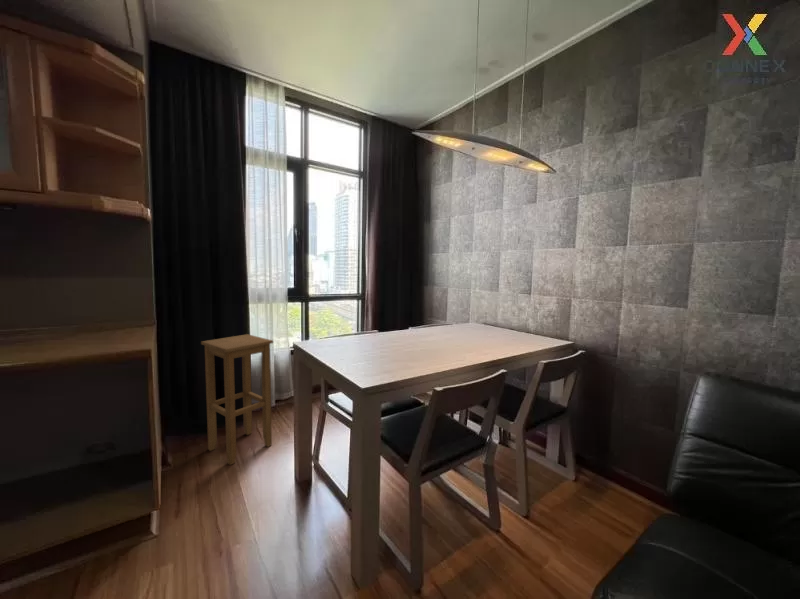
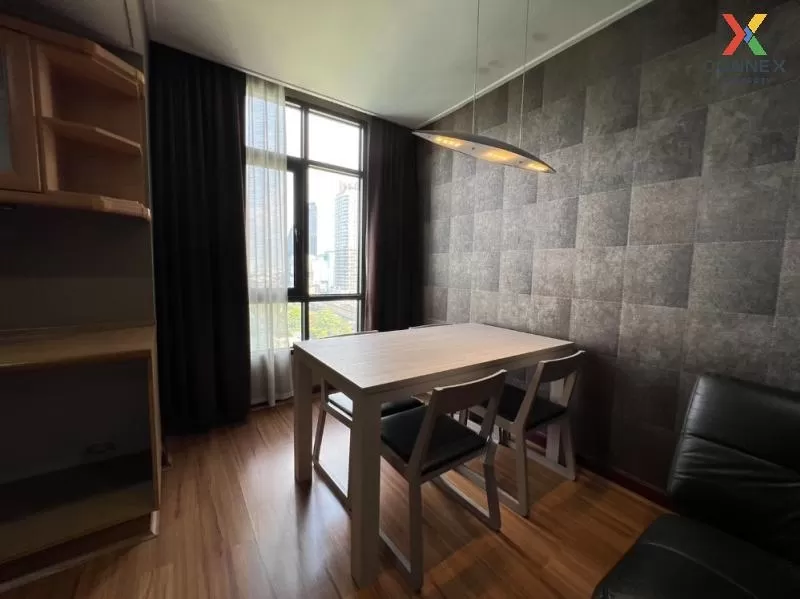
- stool (239, 394)
